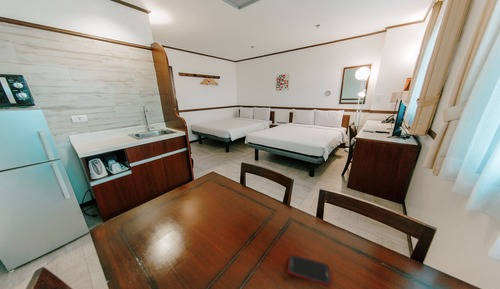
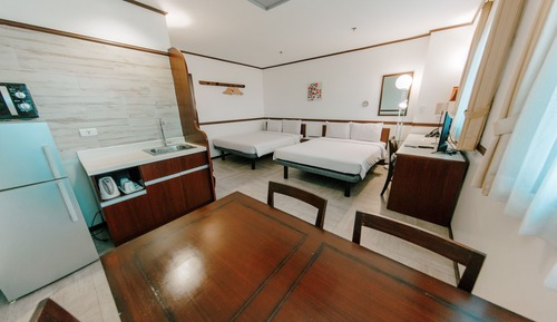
- cell phone (308, 269)
